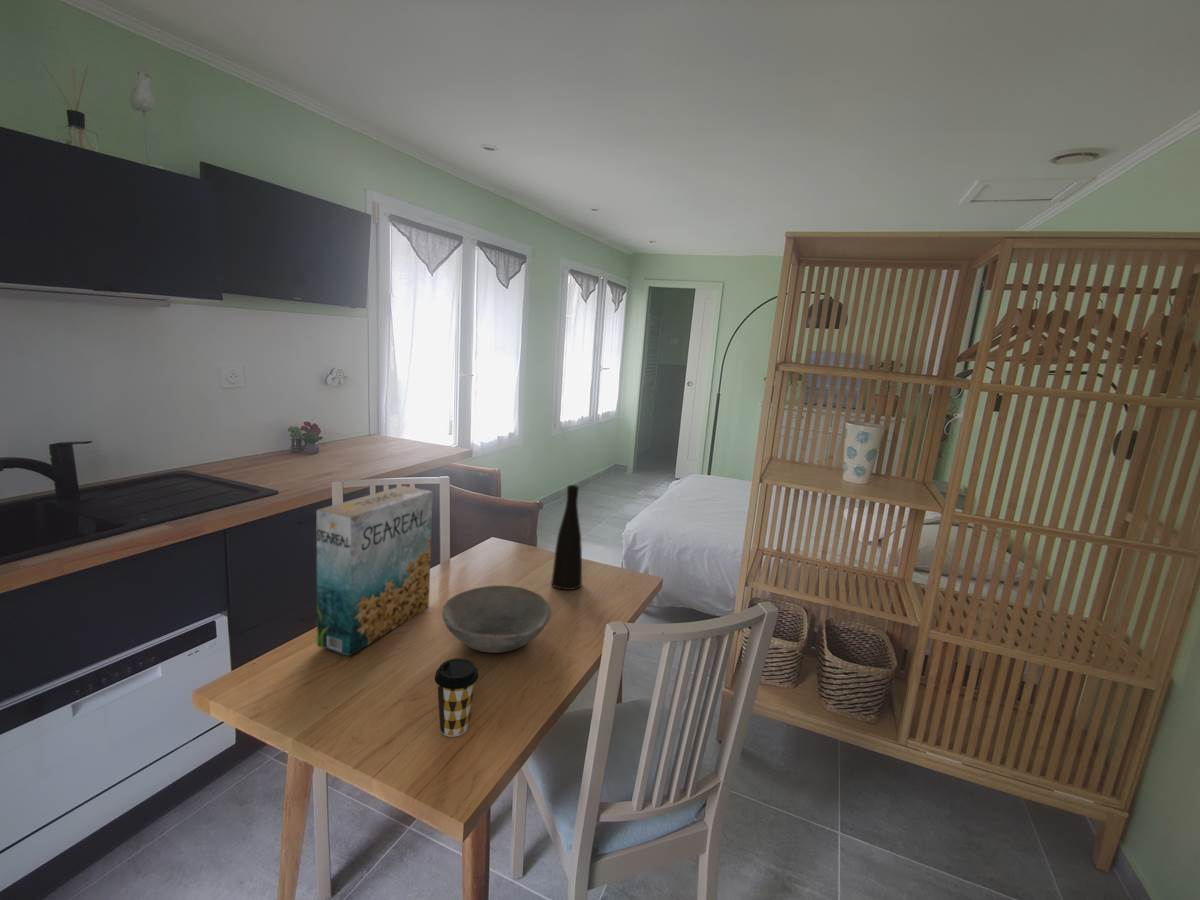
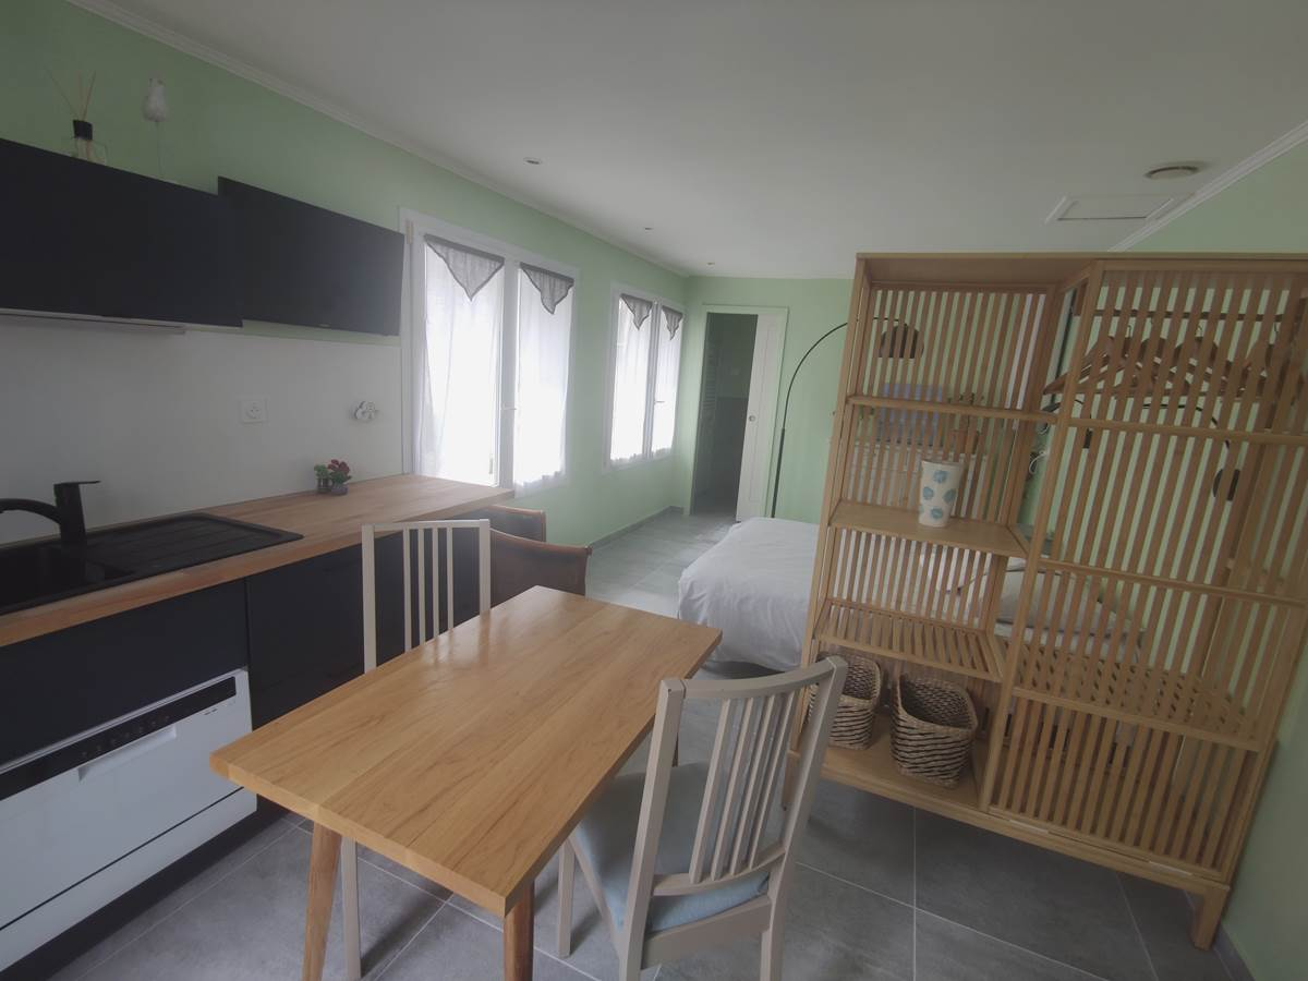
- bowl (497, 623)
- vase (570, 535)
- coffee cup (455, 697)
- cereal box (378, 563)
